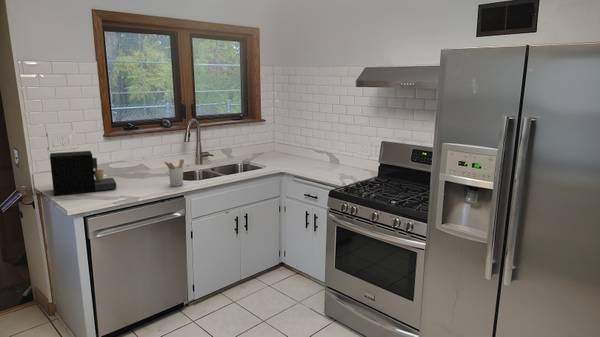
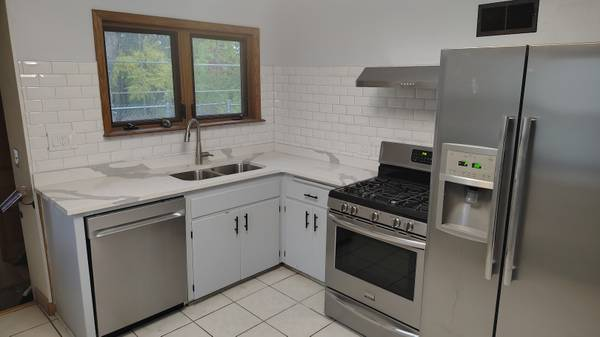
- coffee maker (83, 171)
- utensil holder (173, 172)
